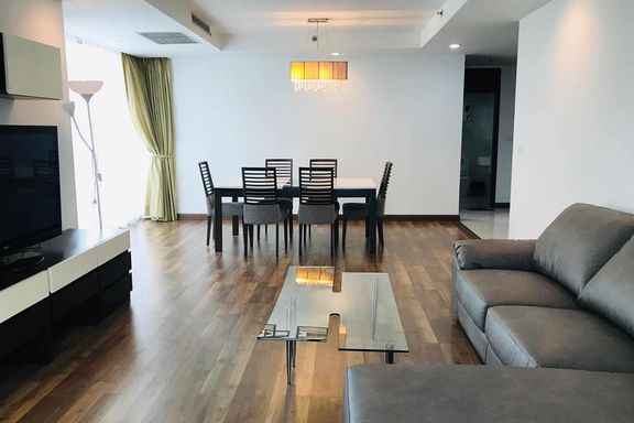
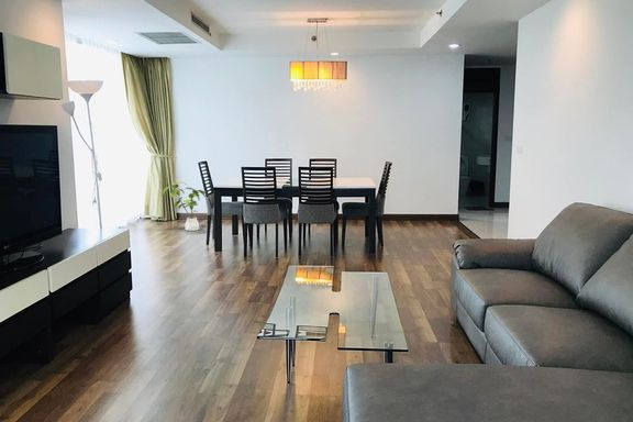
+ house plant (184, 206)
